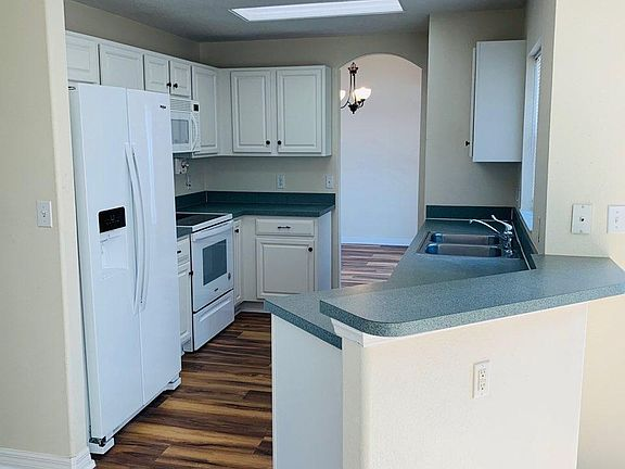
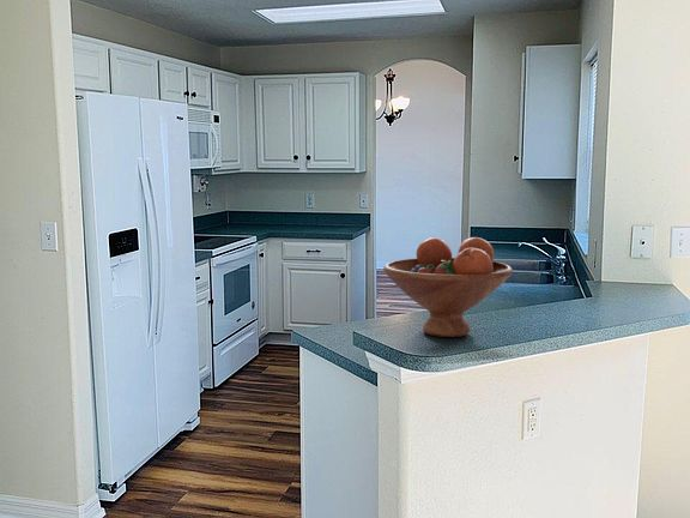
+ fruit bowl (447, 287)
